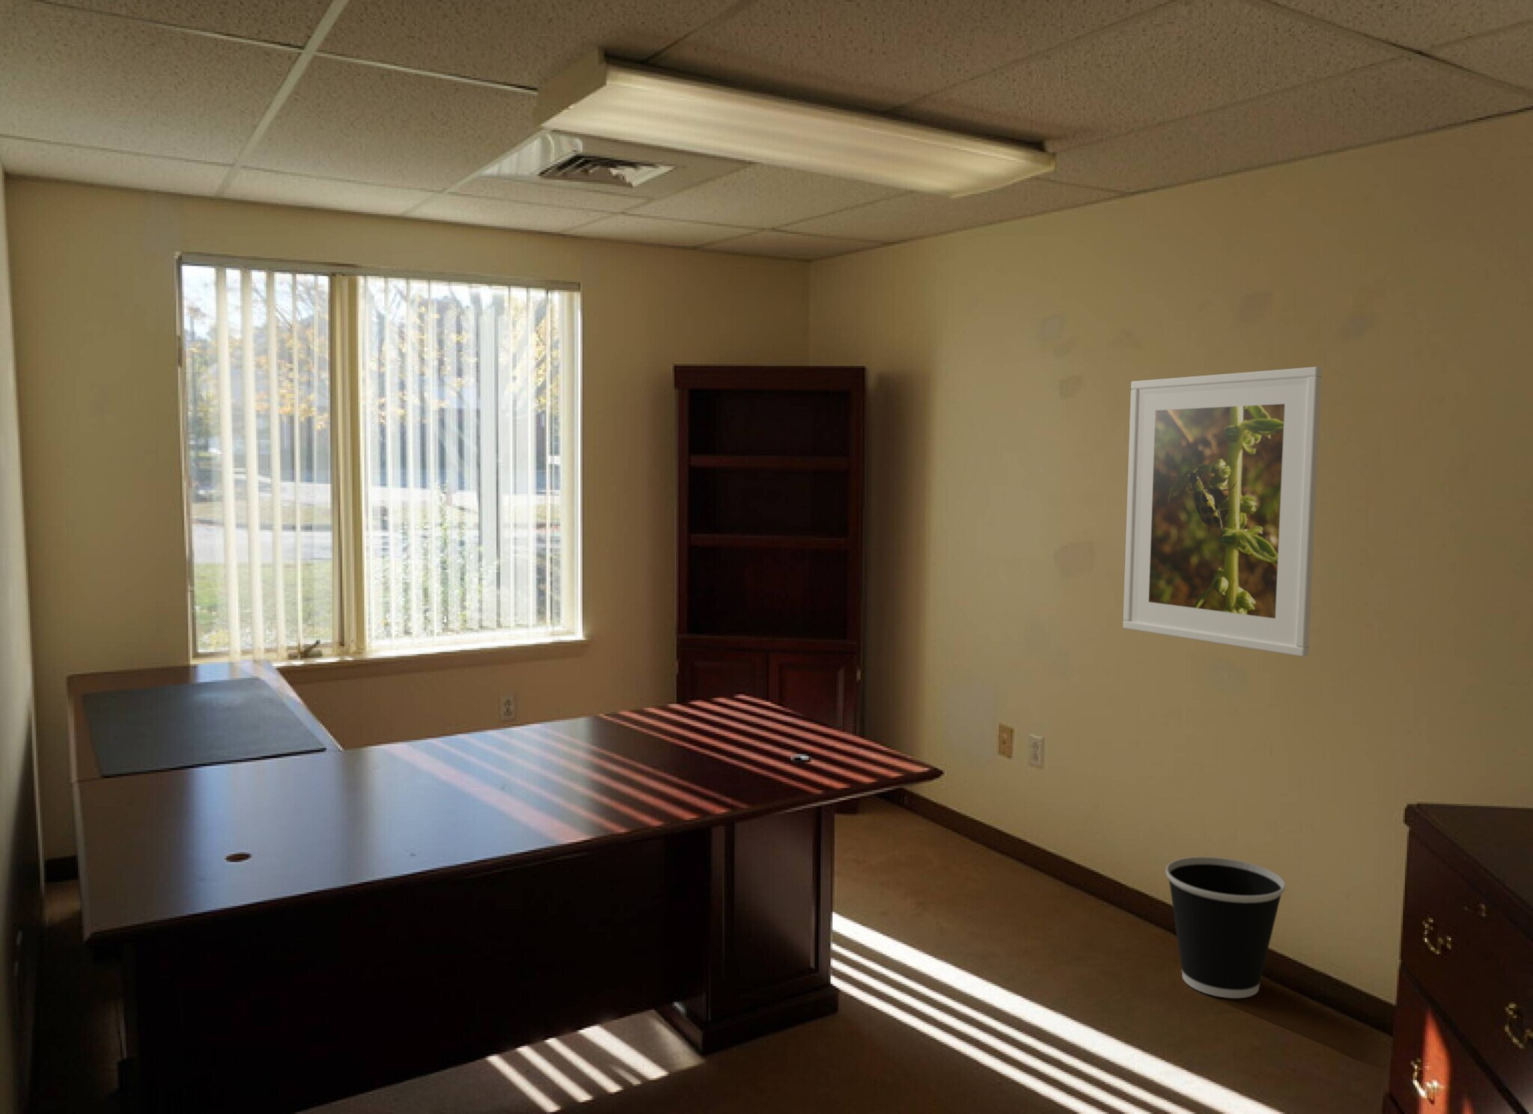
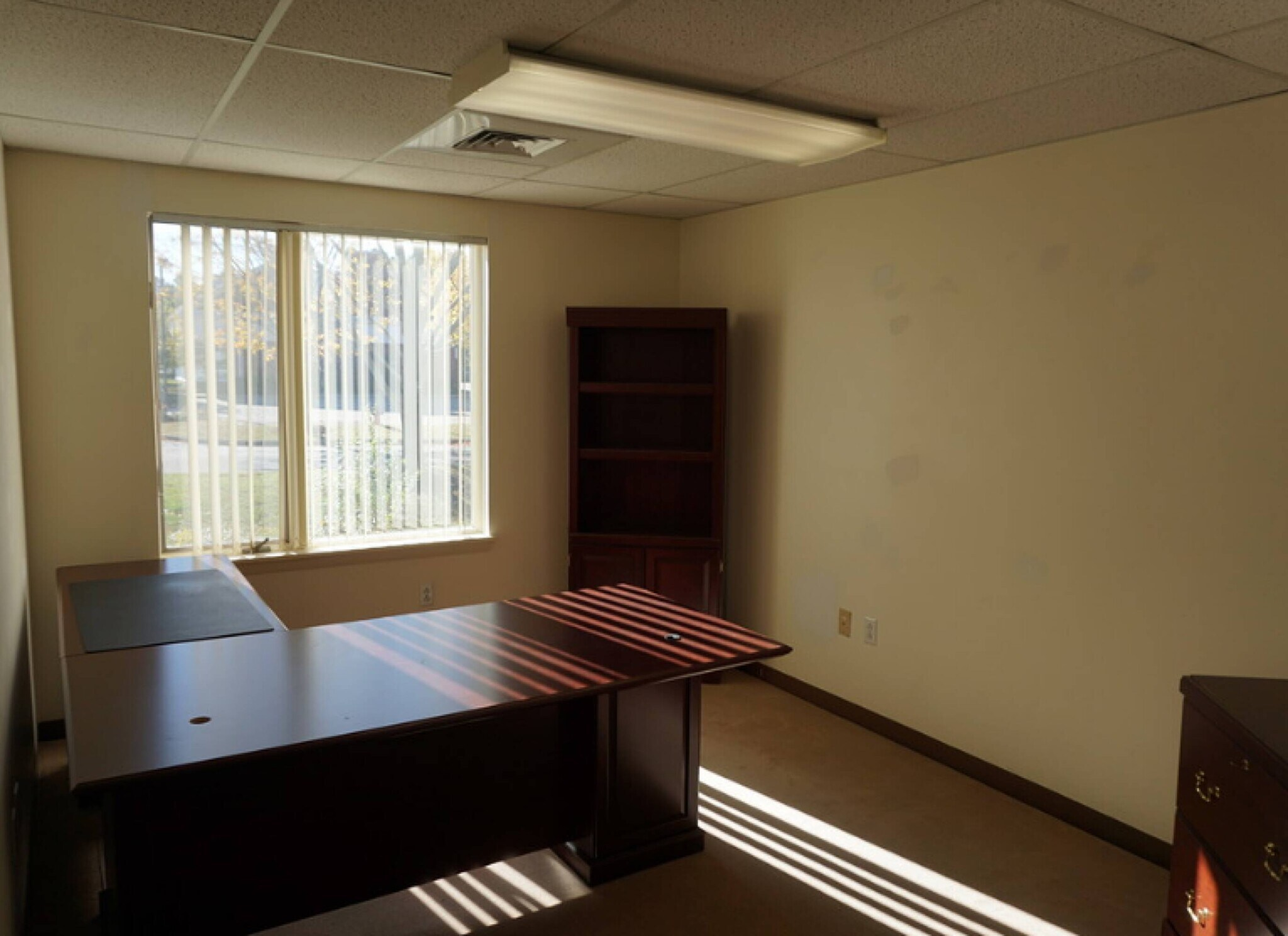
- wastebasket (1221, 928)
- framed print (1213, 508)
